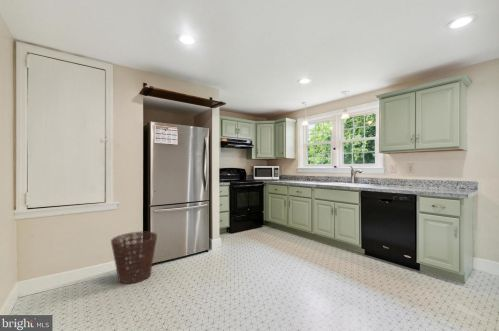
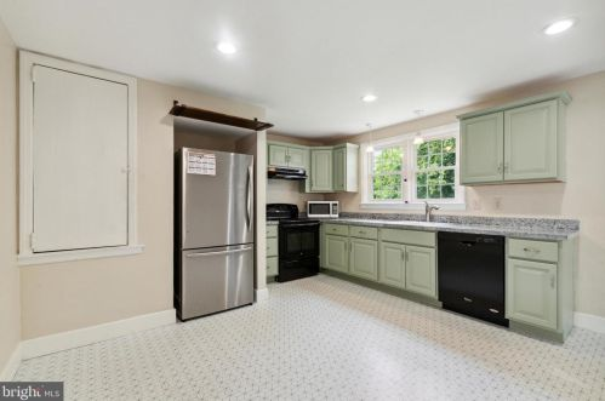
- basket (134, 257)
